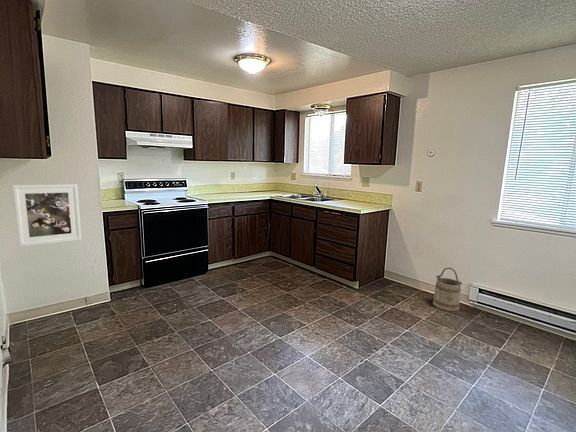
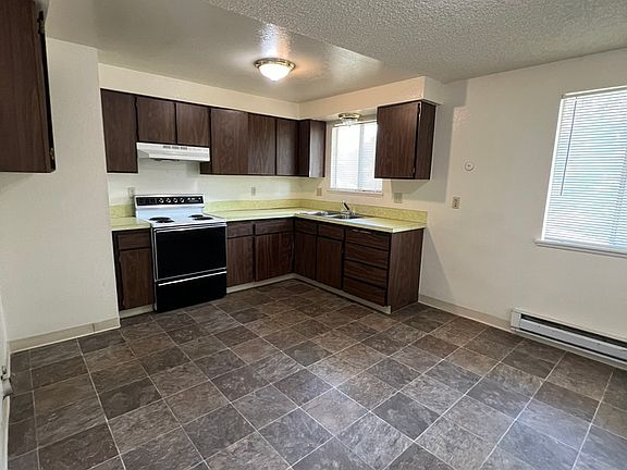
- bucket (447, 286)
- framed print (49, 214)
